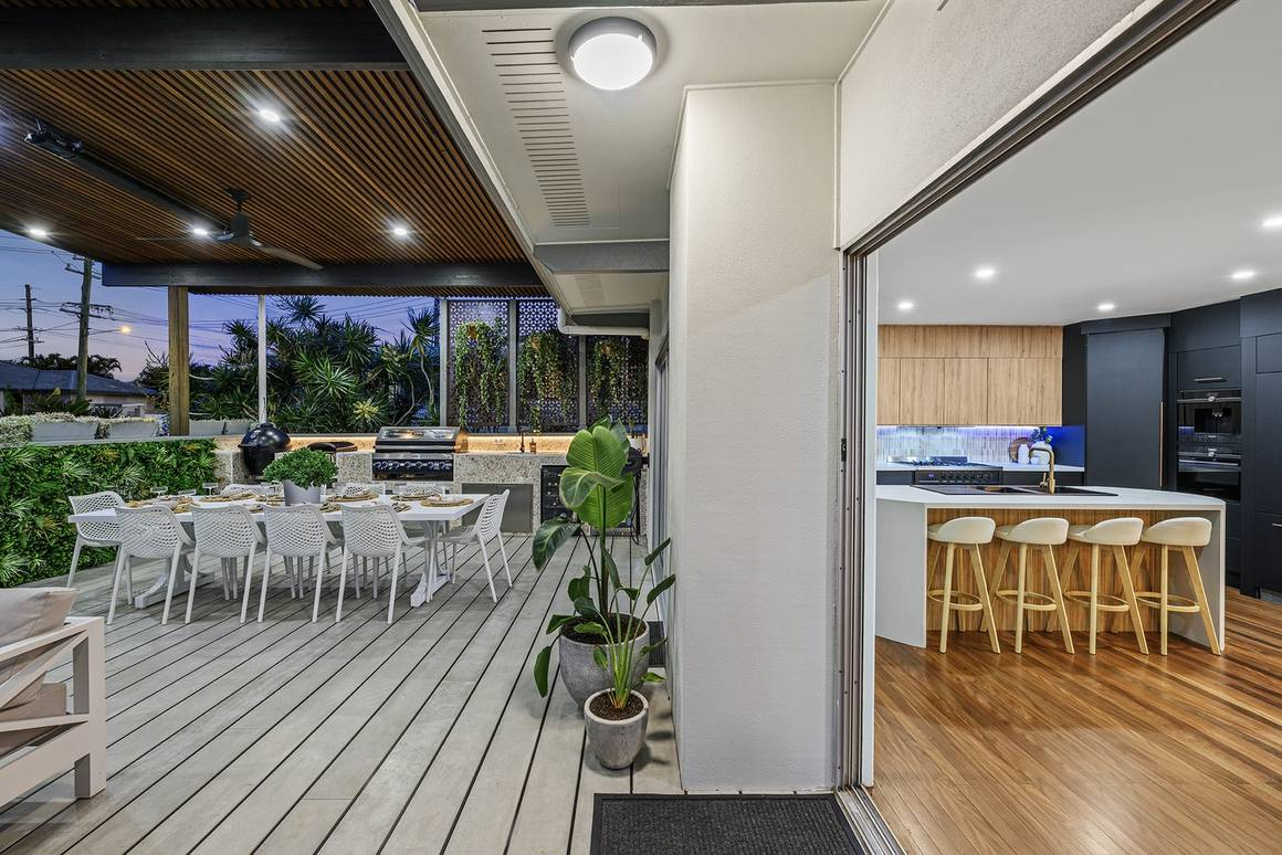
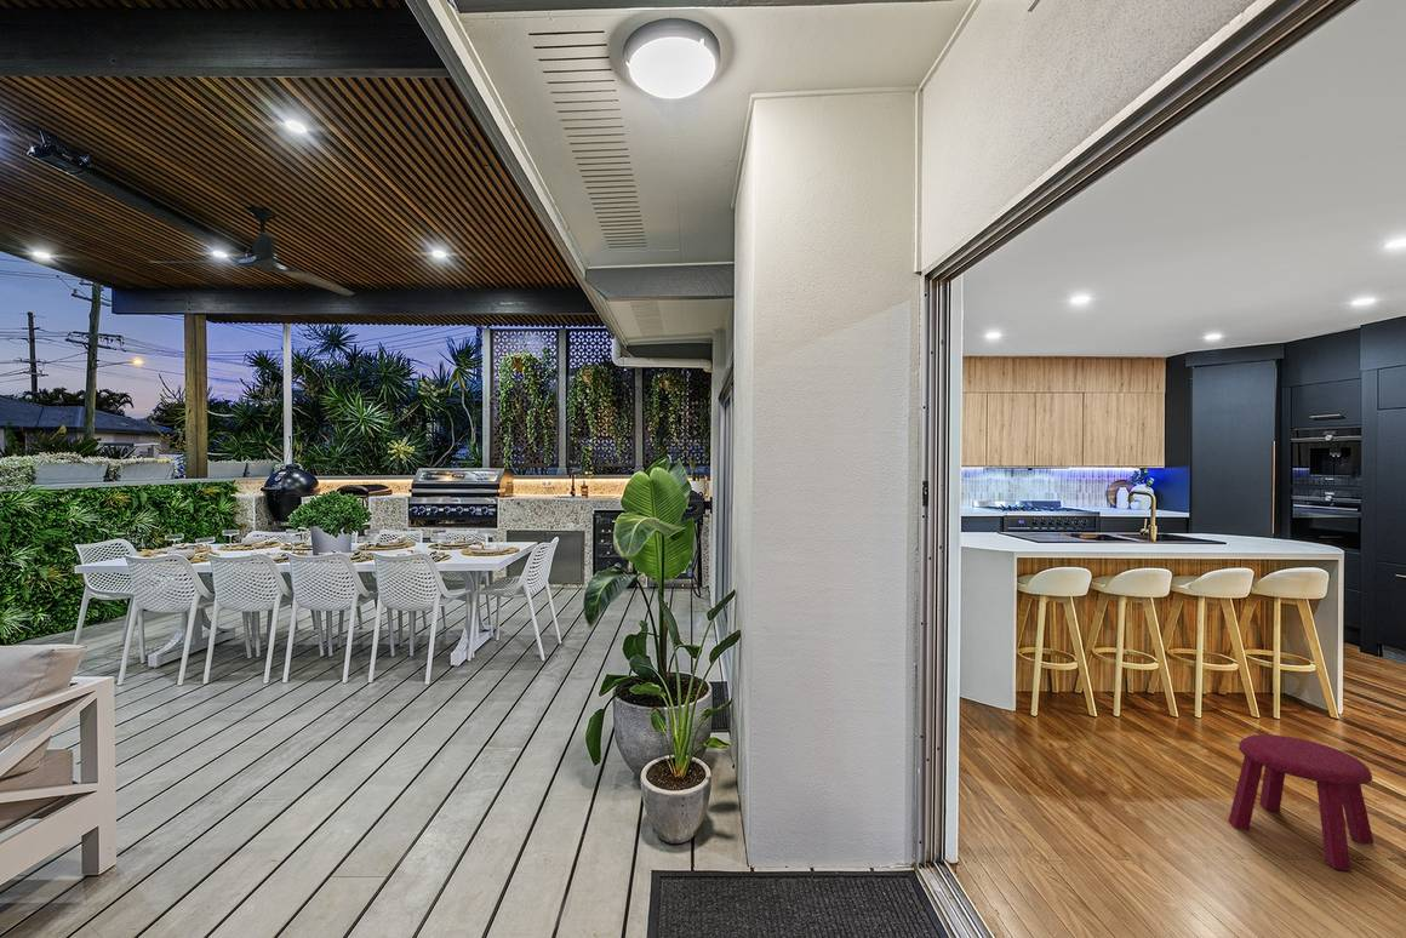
+ stool (1304, 778)
